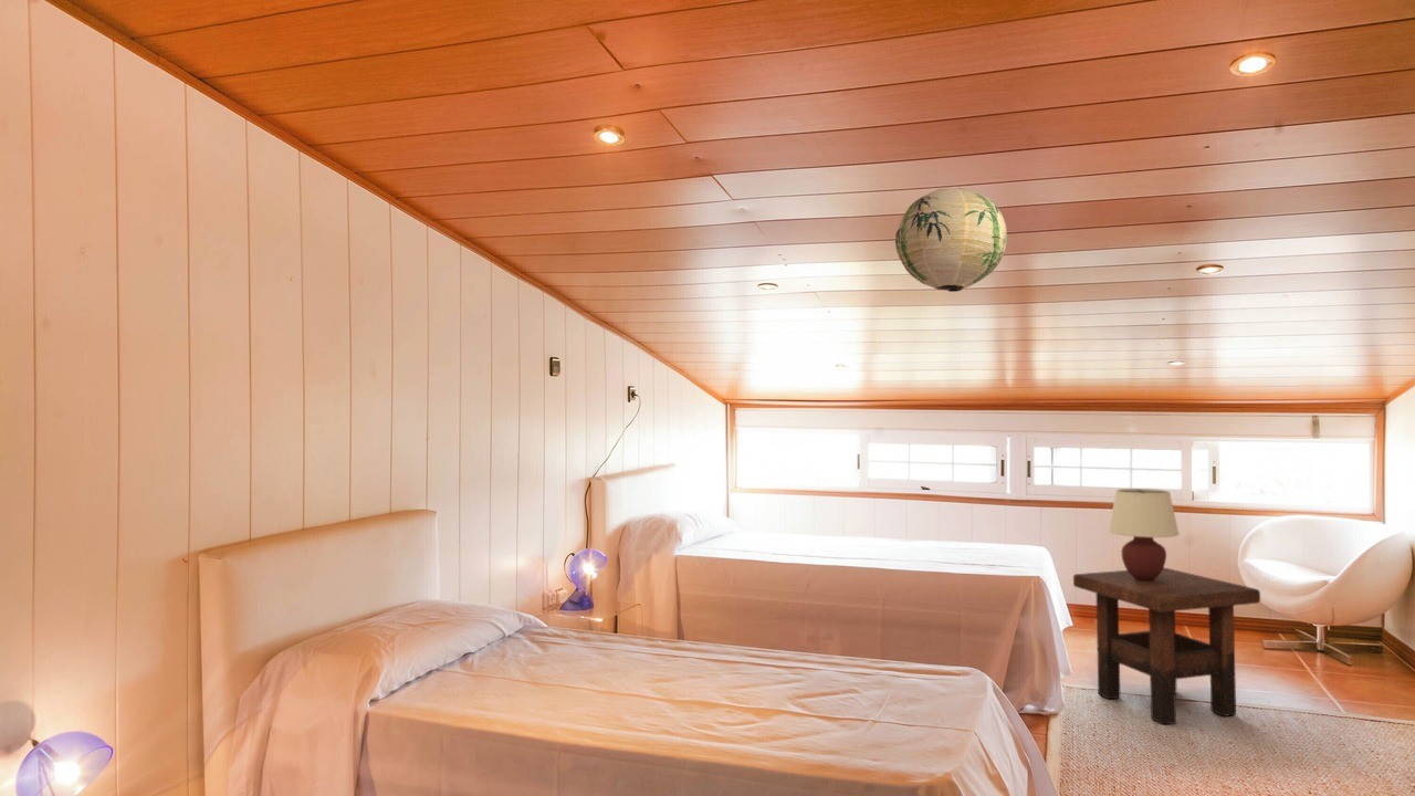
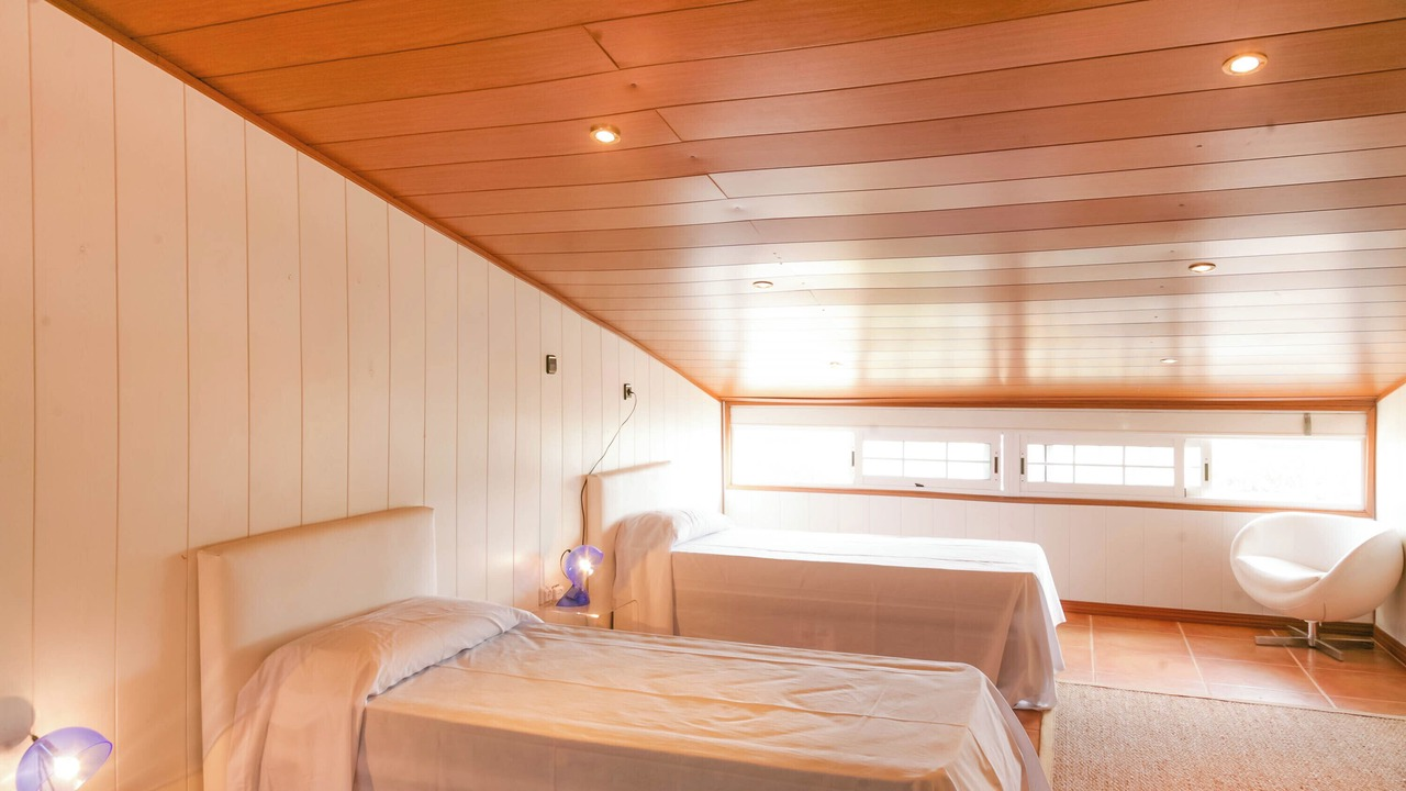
- table lamp (1143, 534)
- side table (1163, 642)
- paper lantern (950, 240)
